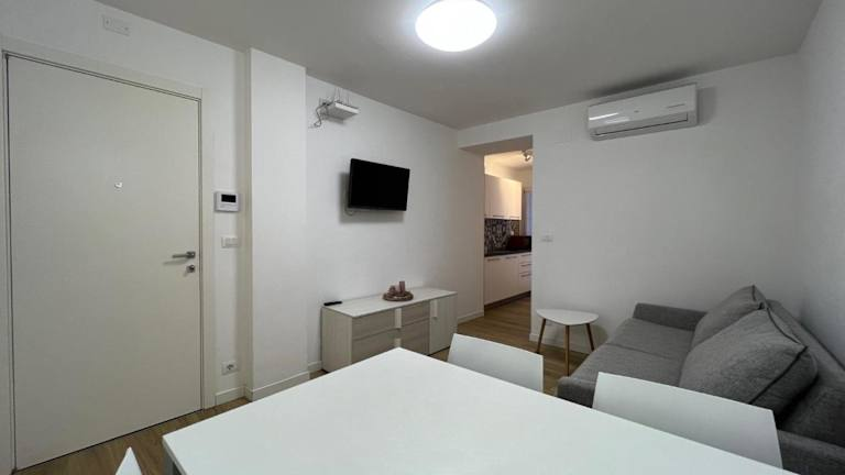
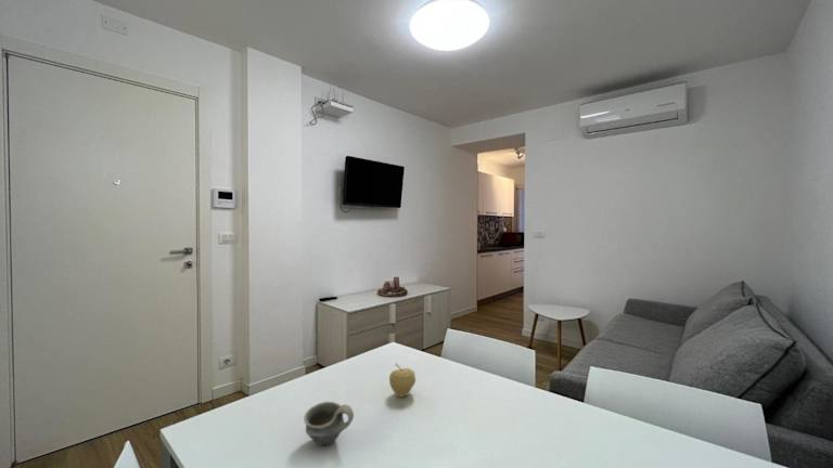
+ cup (326, 422)
+ fruit (402, 378)
